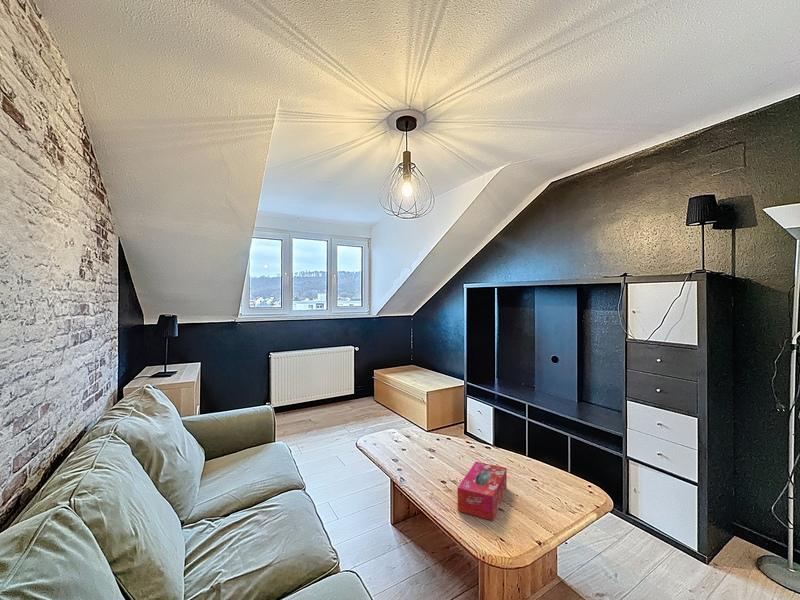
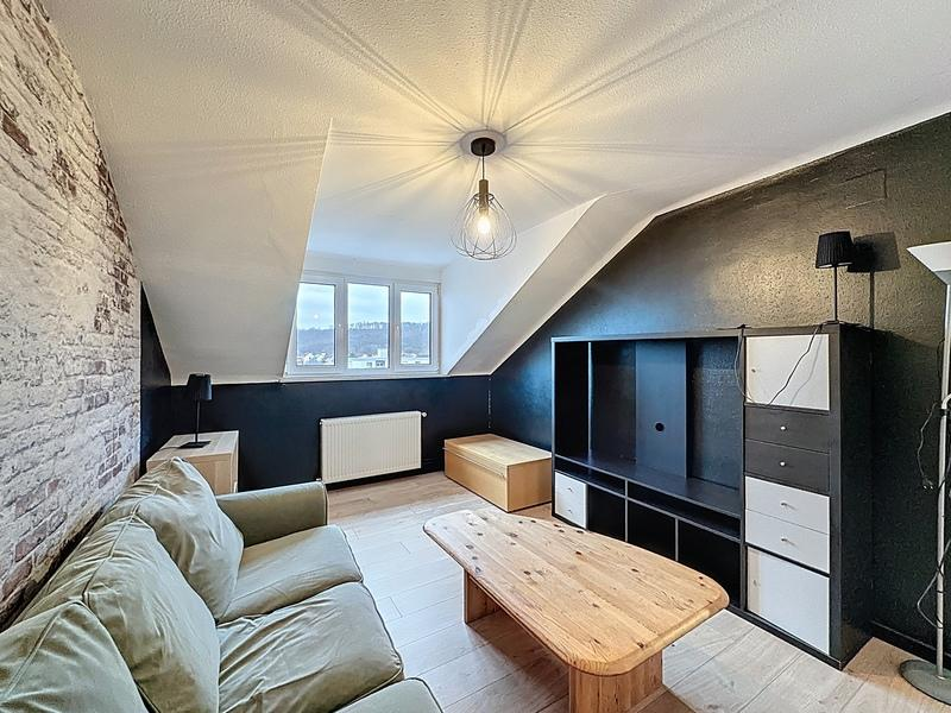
- tissue box (483, 488)
